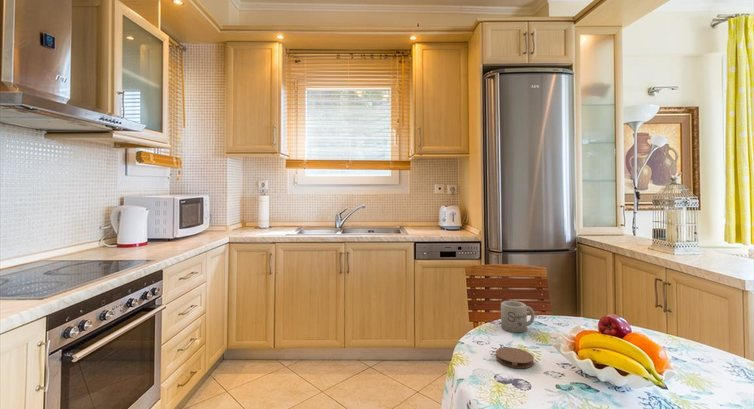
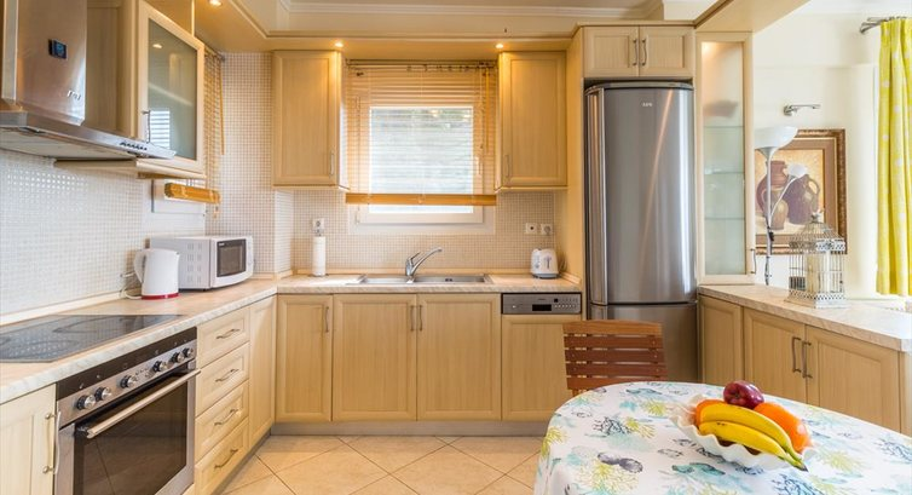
- coaster (514, 357)
- mug (518, 315)
